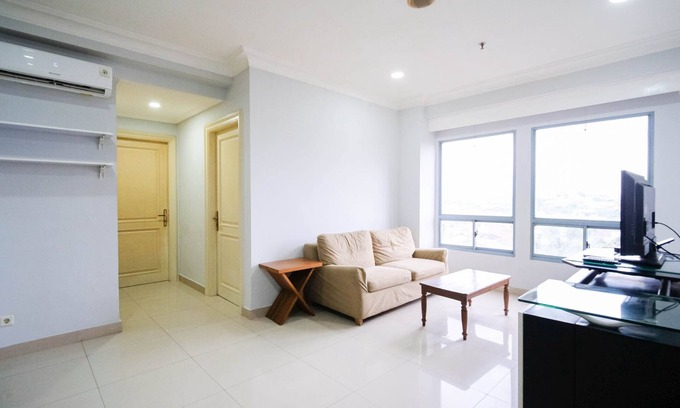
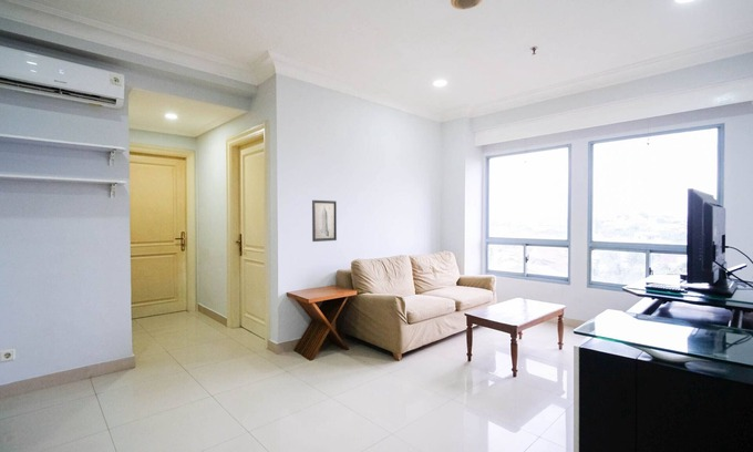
+ wall art (324, 220)
